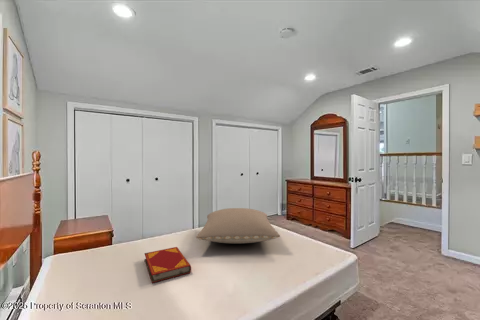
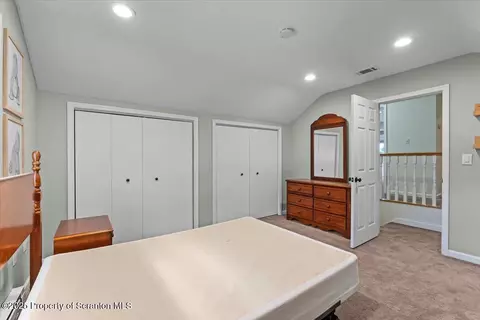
- pillow (237, 224)
- hardback book (166, 262)
